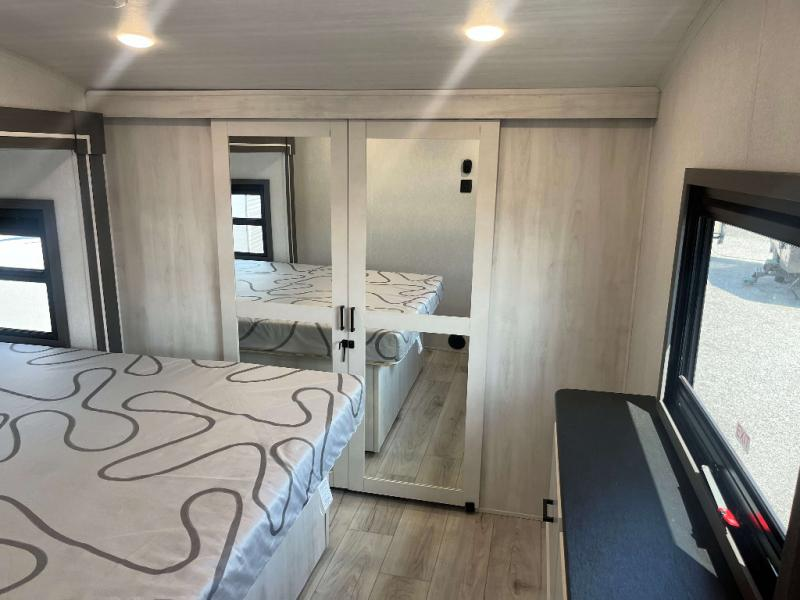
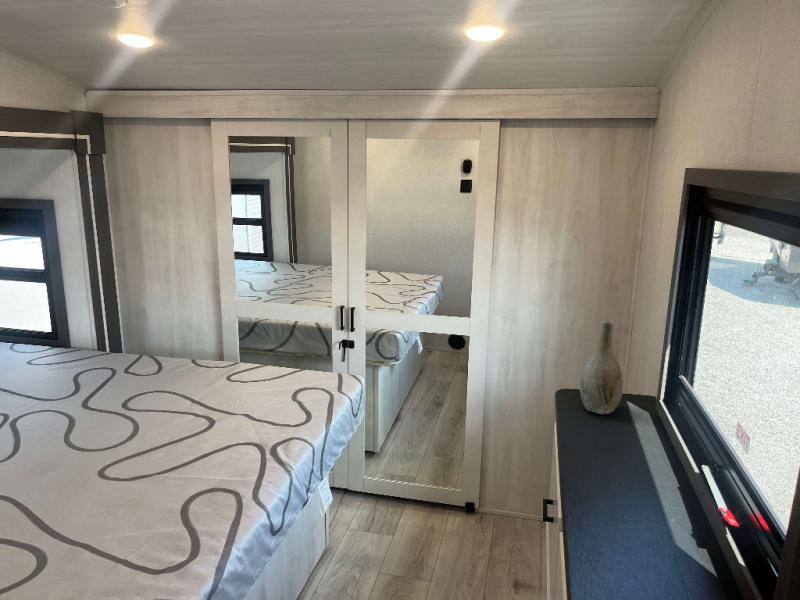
+ vase (602, 366)
